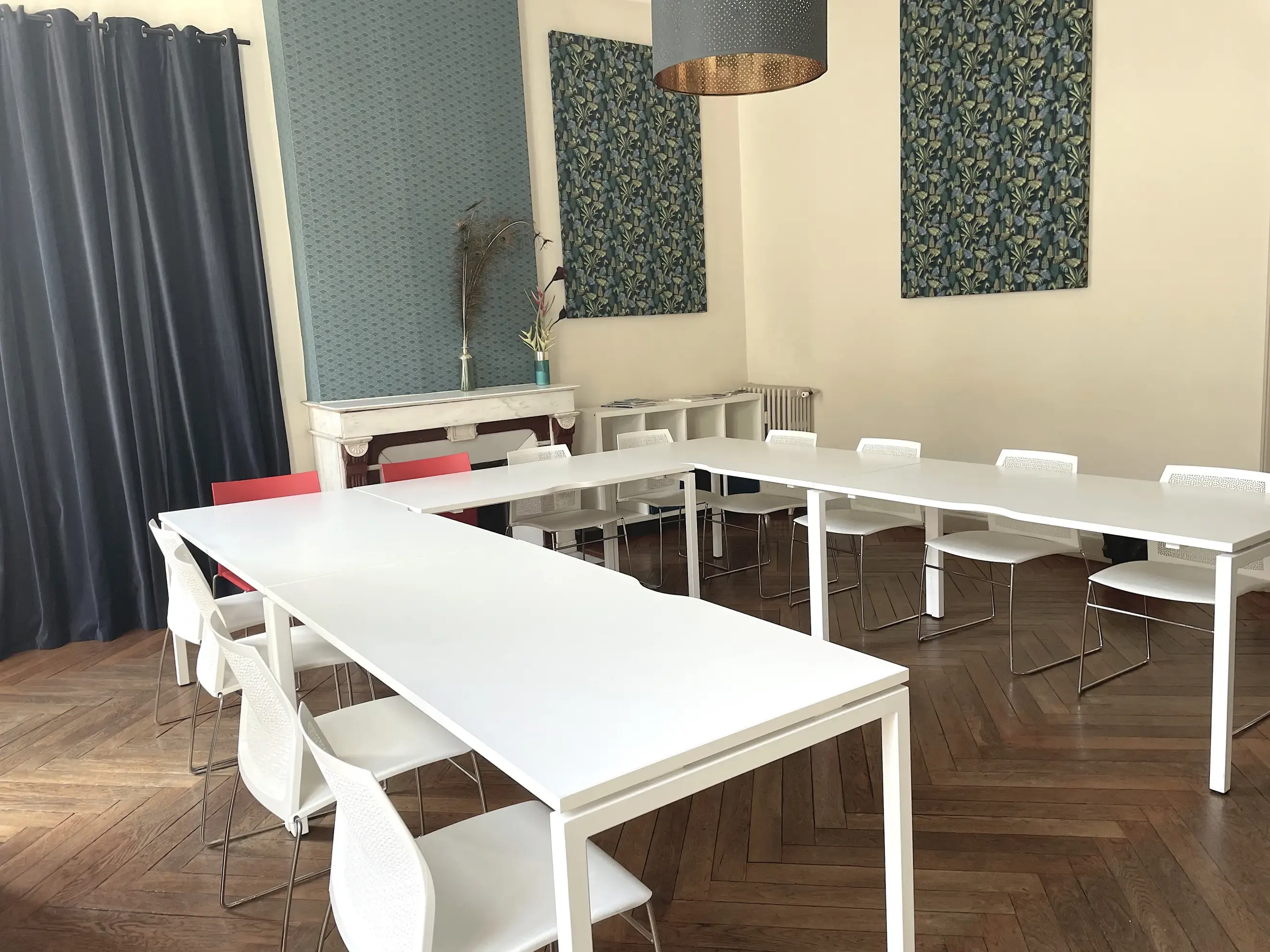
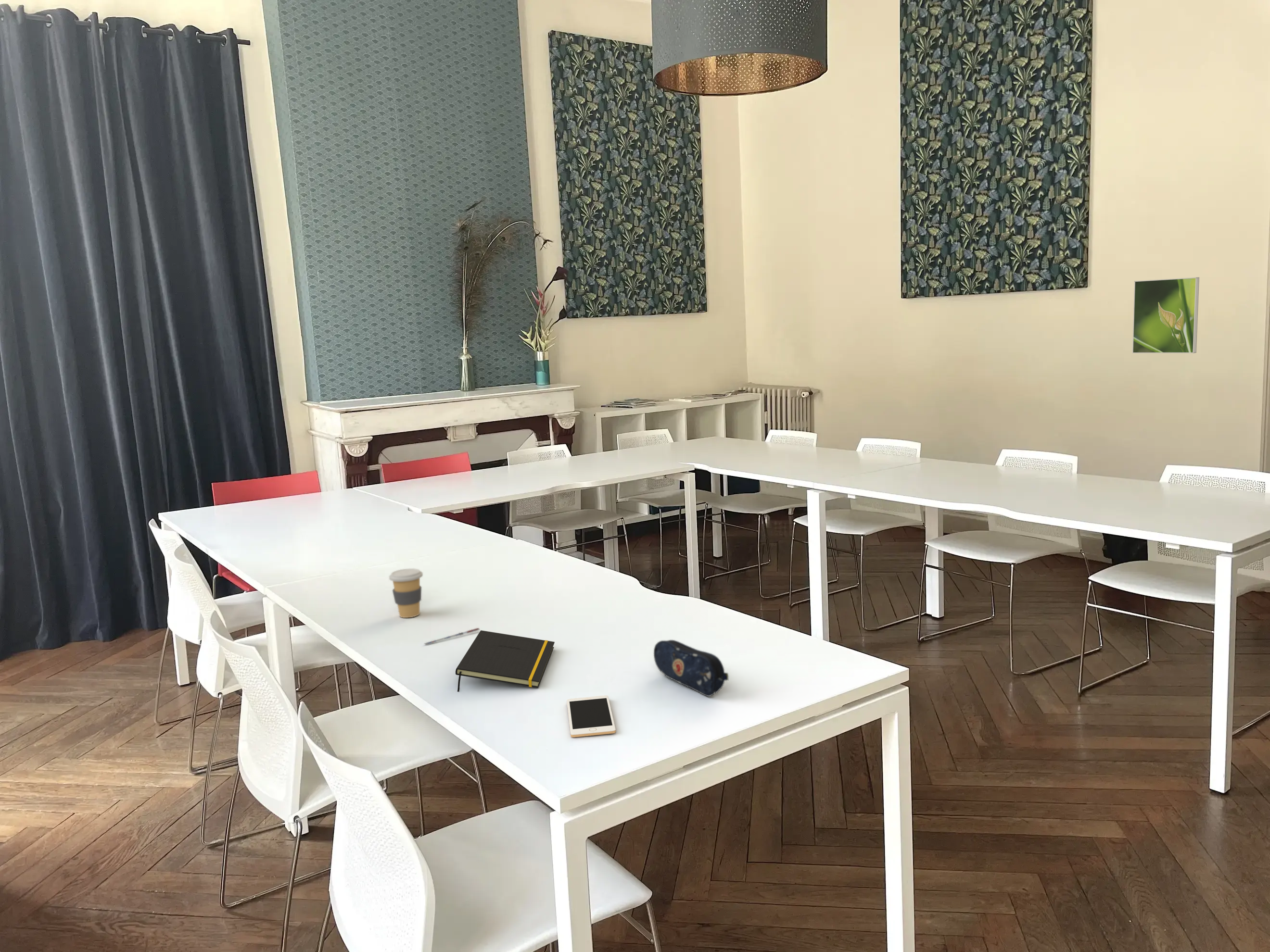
+ cell phone (590, 715)
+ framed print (1165, 316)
+ coffee cup (407, 593)
+ notepad (508, 657)
+ pen (452, 636)
+ pencil case (687, 666)
